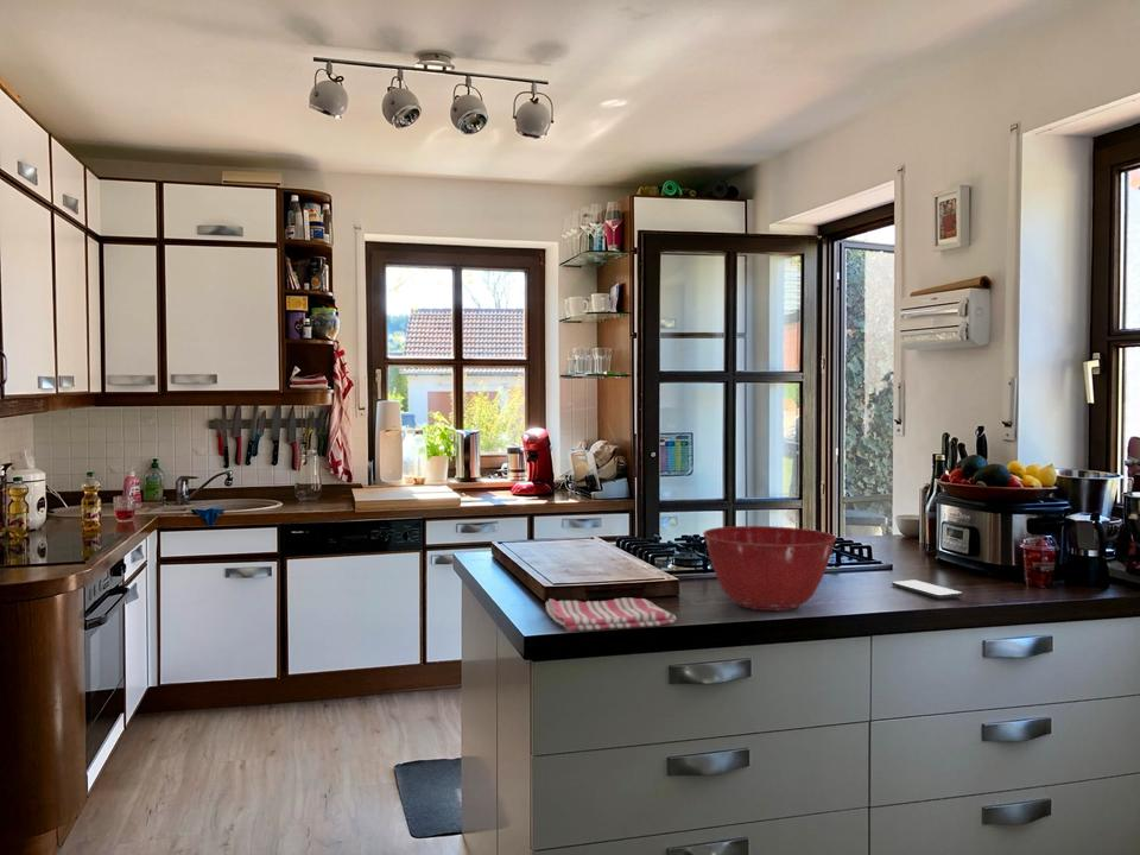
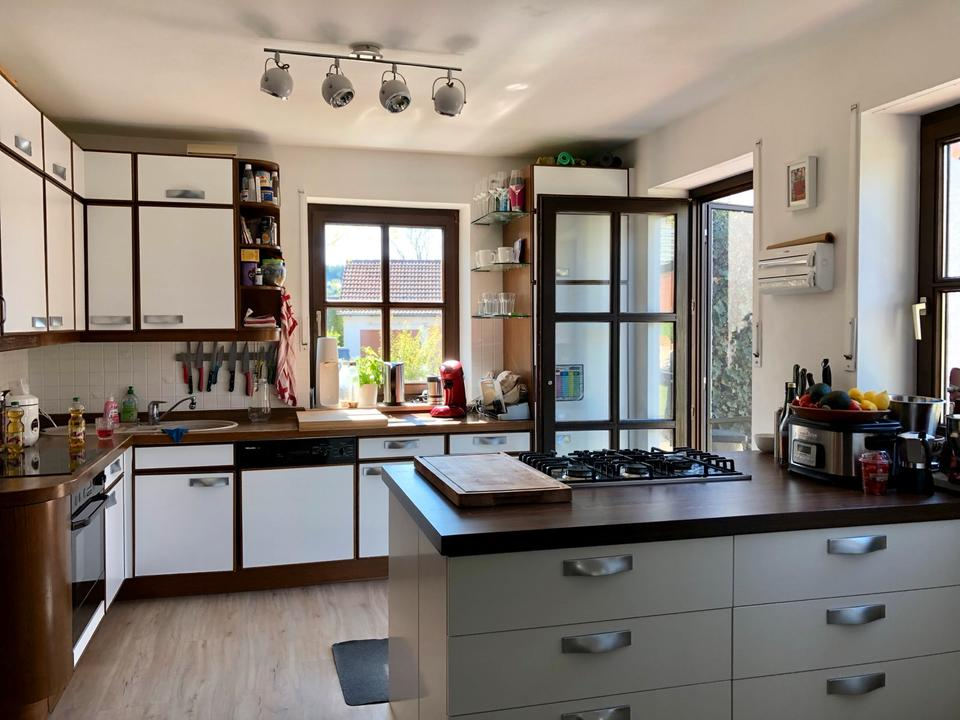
- smartphone (926, 589)
- dish towel (609, 612)
- mixing bowl (768, 569)
